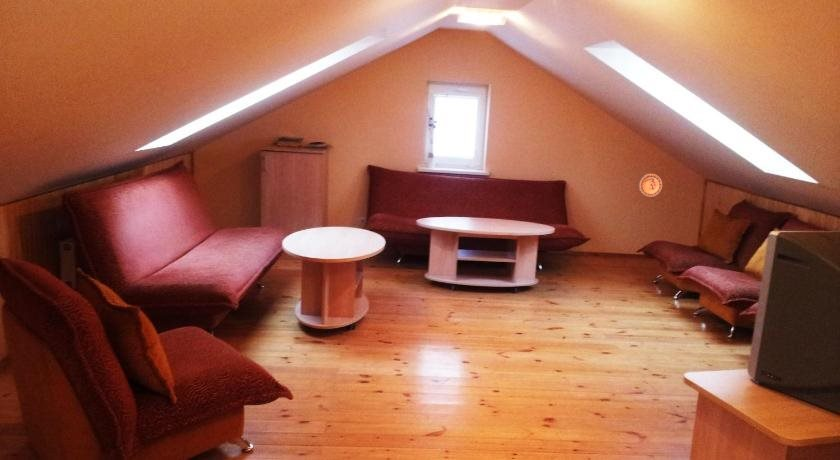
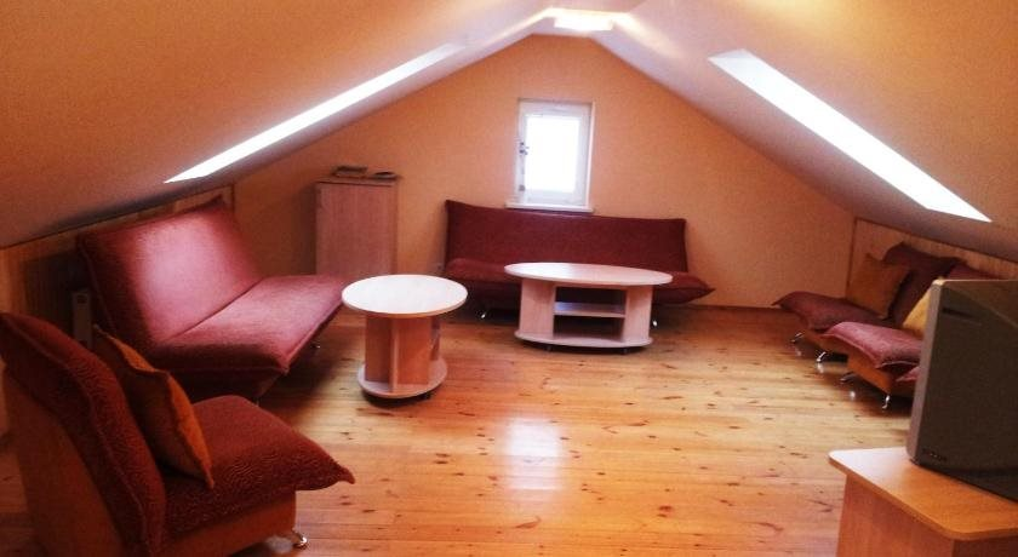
- decorative plate (650, 185)
